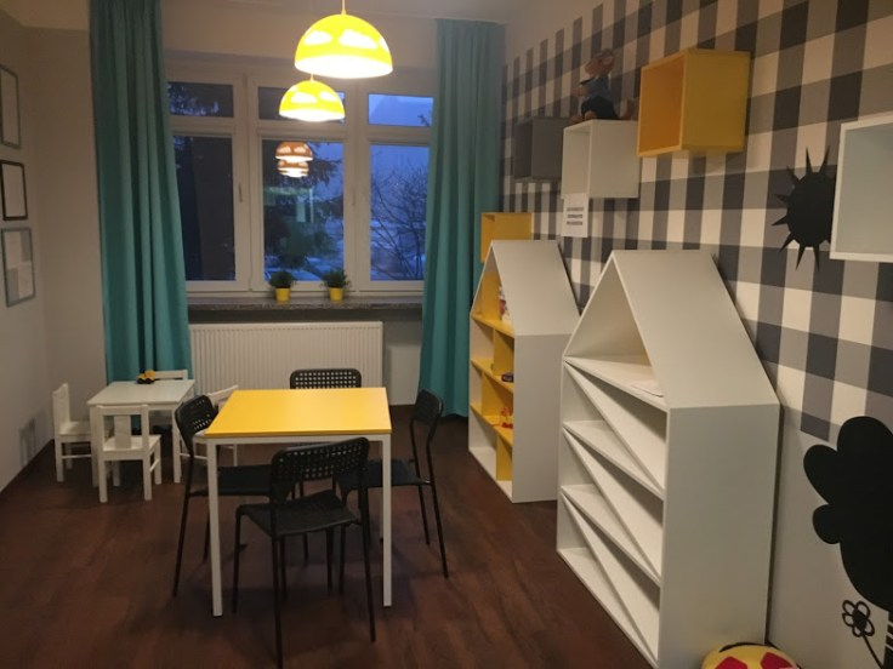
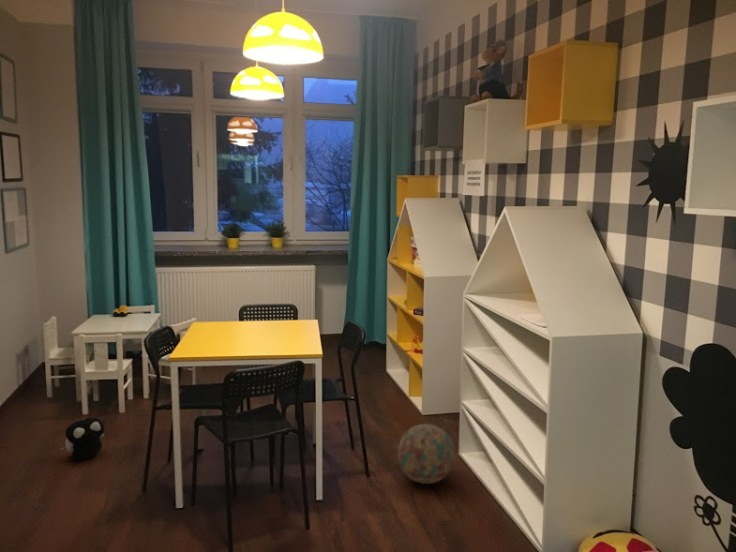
+ decorative ball (426, 453)
+ plush toy (82, 437)
